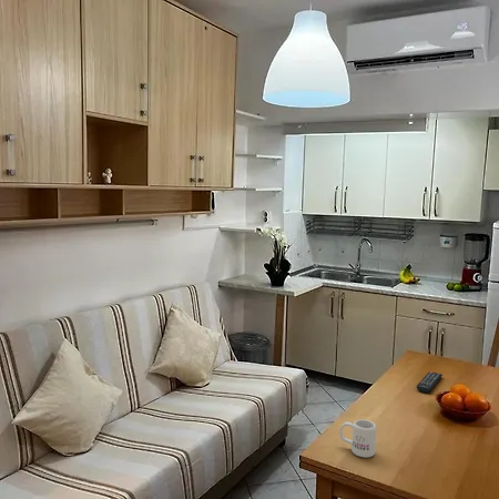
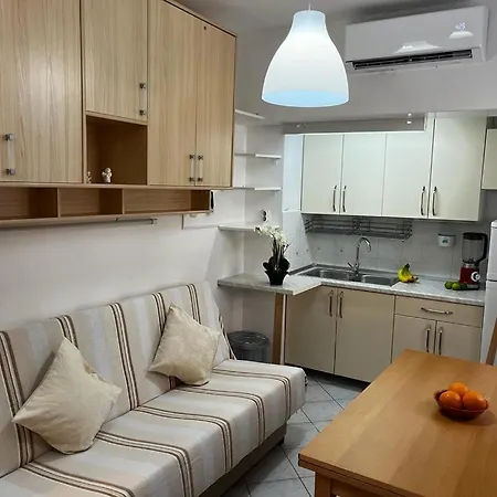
- mug (357, 436)
- remote control (429, 381)
